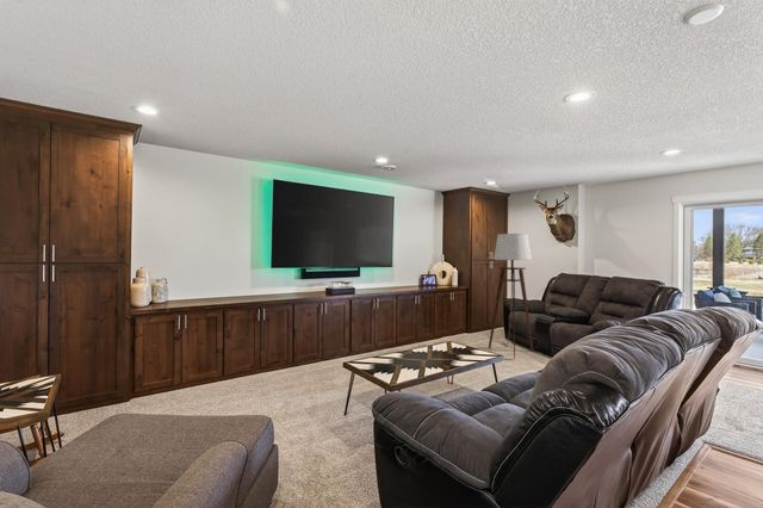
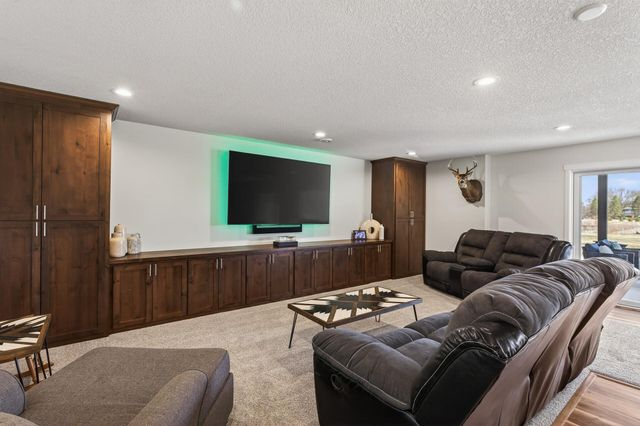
- floor lamp (511, 292)
